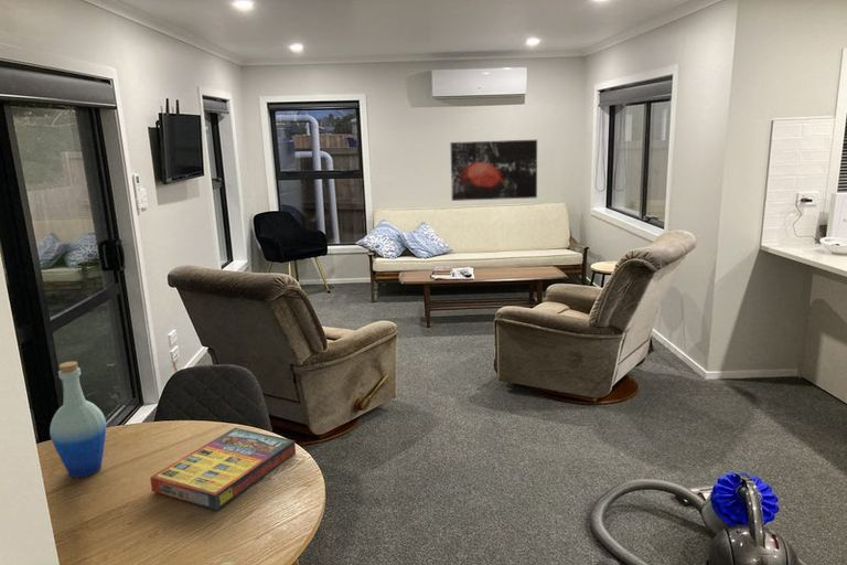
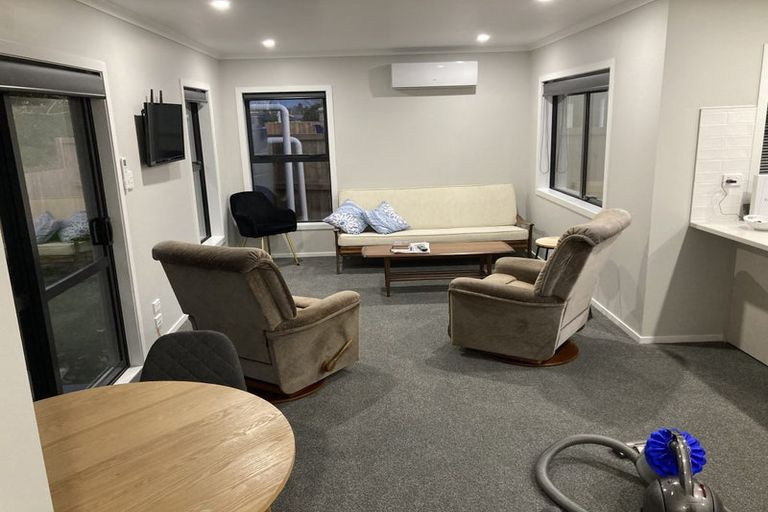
- wall art (493, 170)
- game compilation box (226, 463)
- bottle (76, 417)
